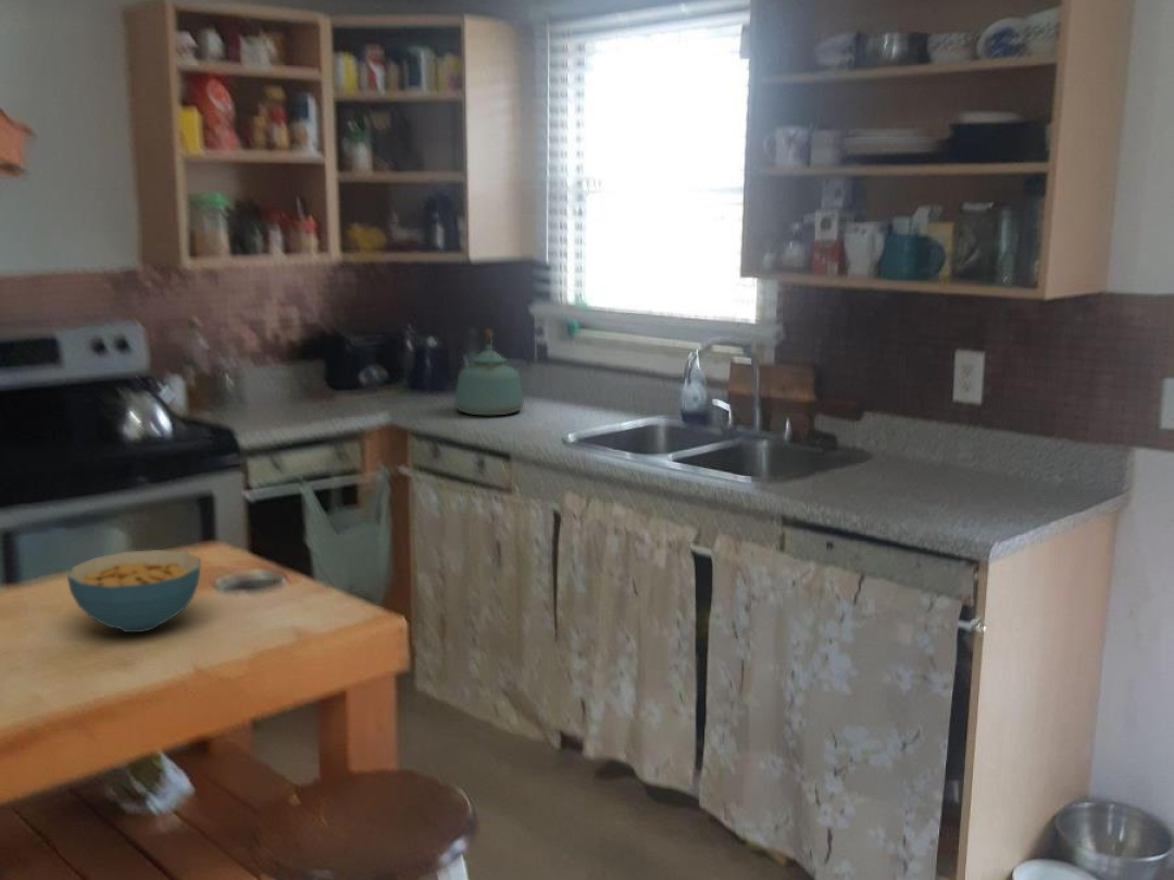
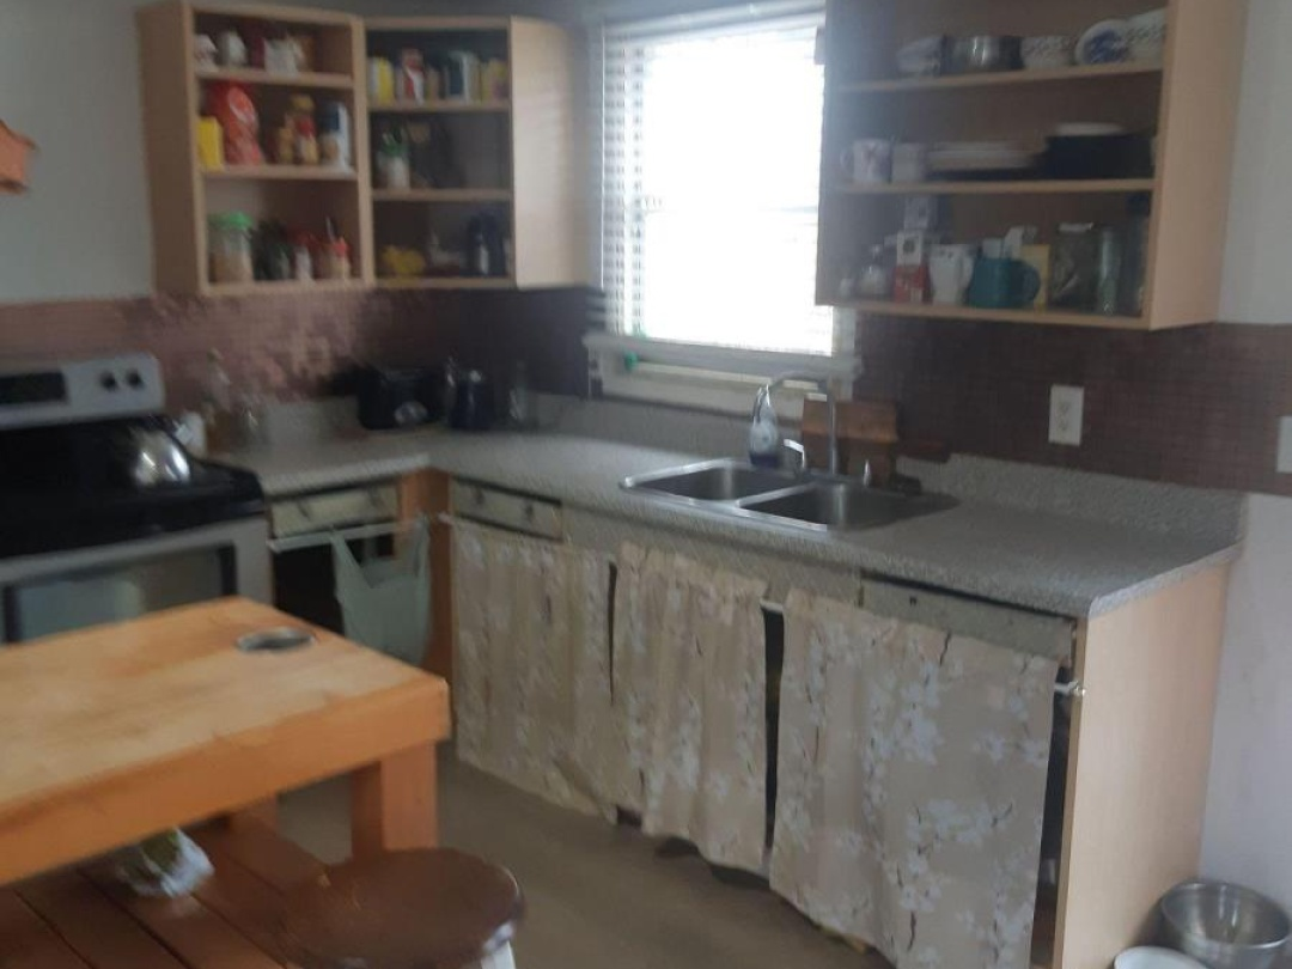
- cereal bowl (137, 596)
- kettle (488, 369)
